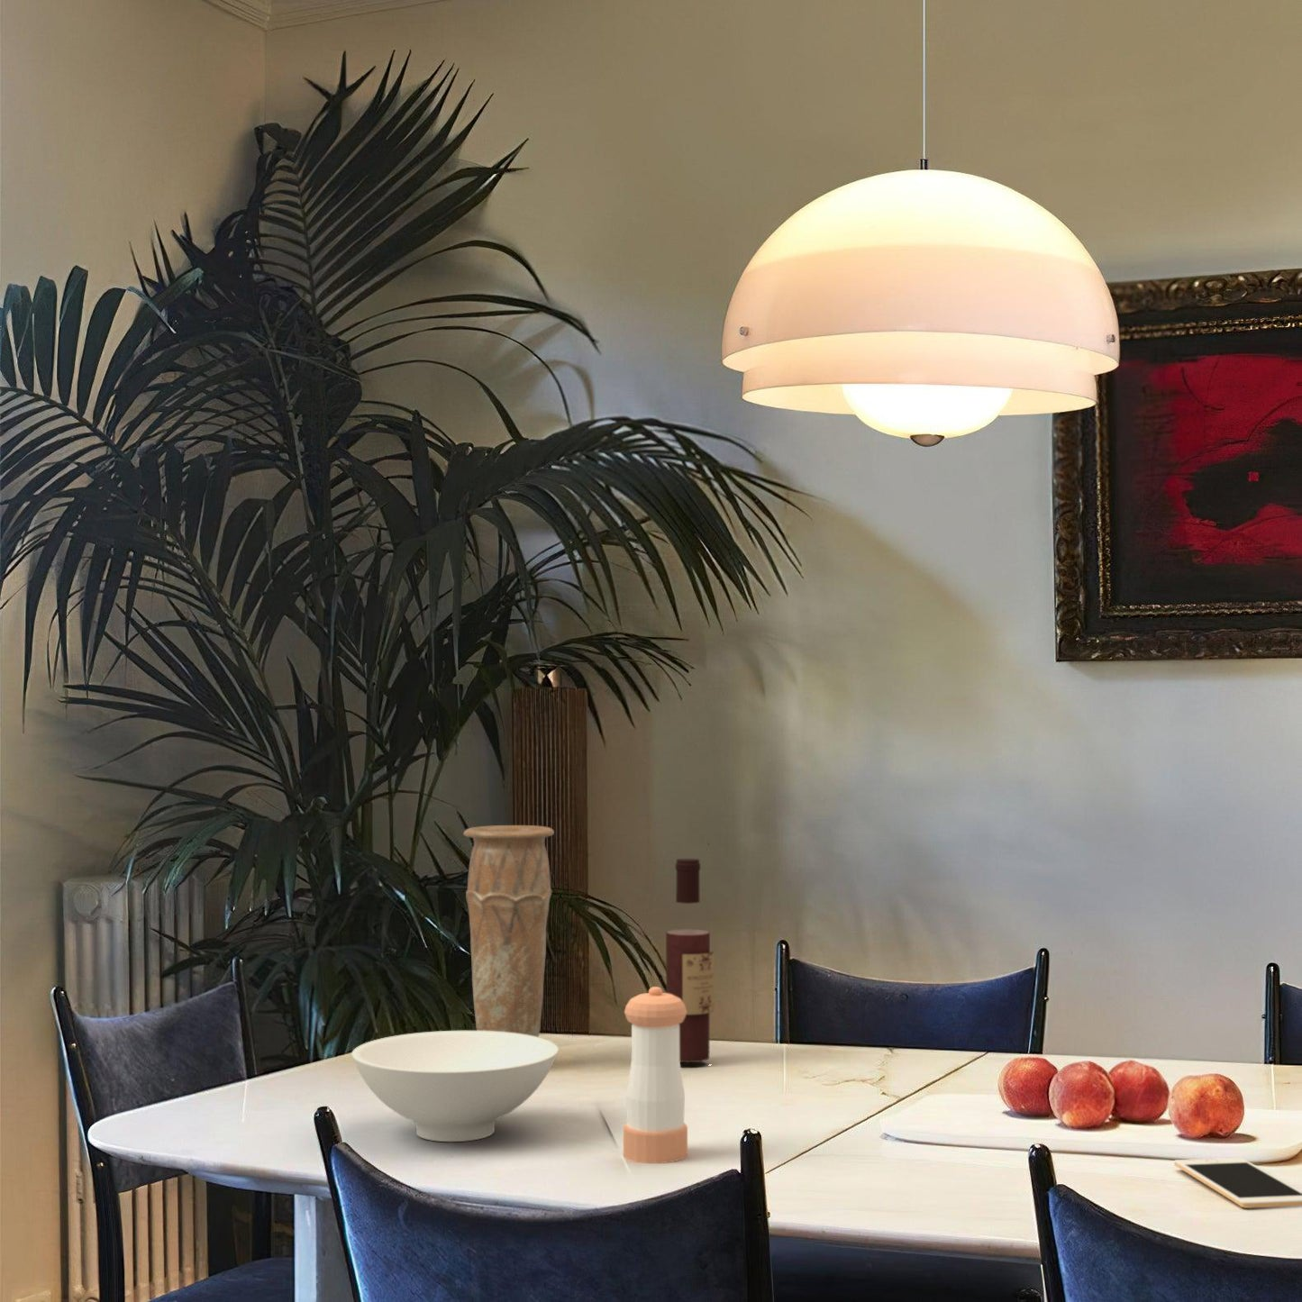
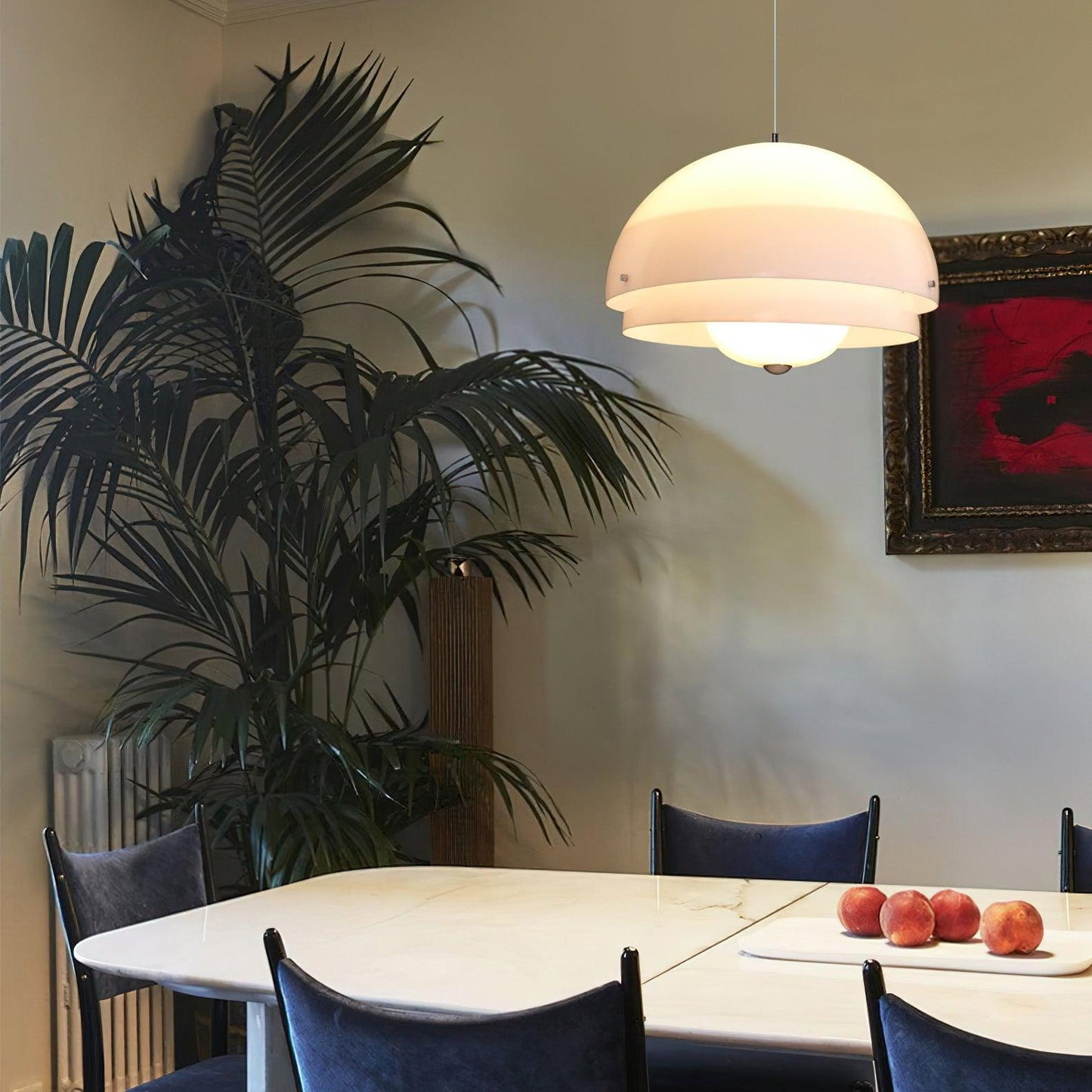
- vase (508, 946)
- bowl (455, 1090)
- wine bottle (688, 961)
- pepper shaker (655, 1072)
- cell phone (1241, 1182)
